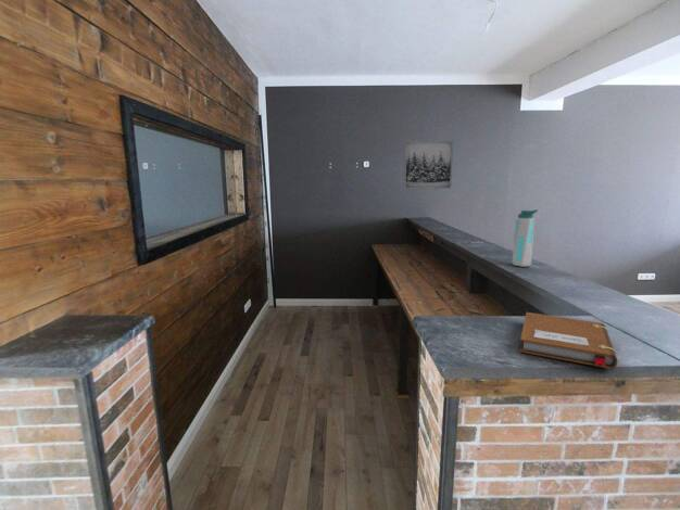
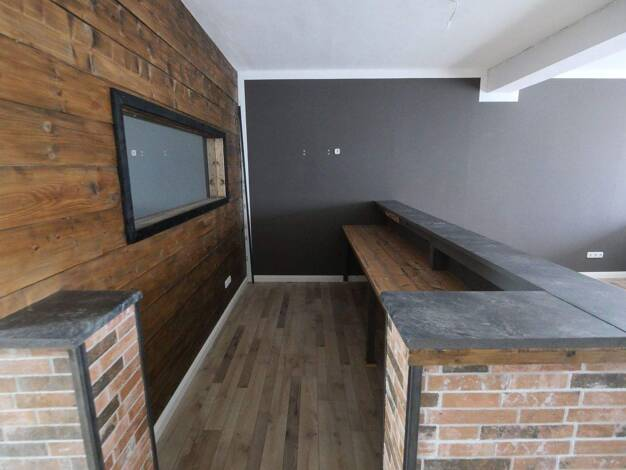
- water bottle (525, 238)
- wall art (428, 165)
- notebook (565, 337)
